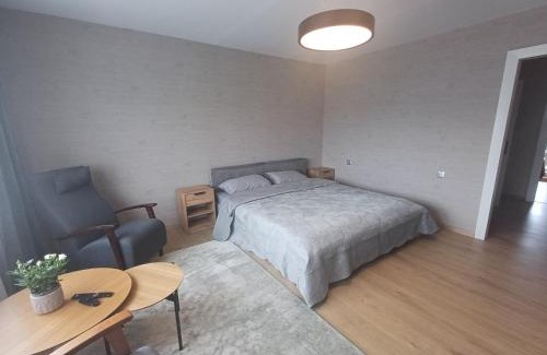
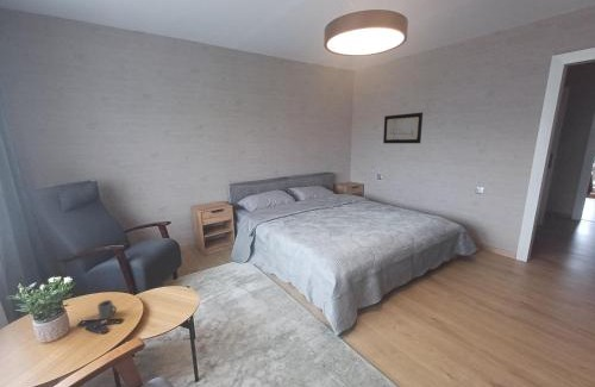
+ mug (107, 308)
+ wall art (401, 129)
